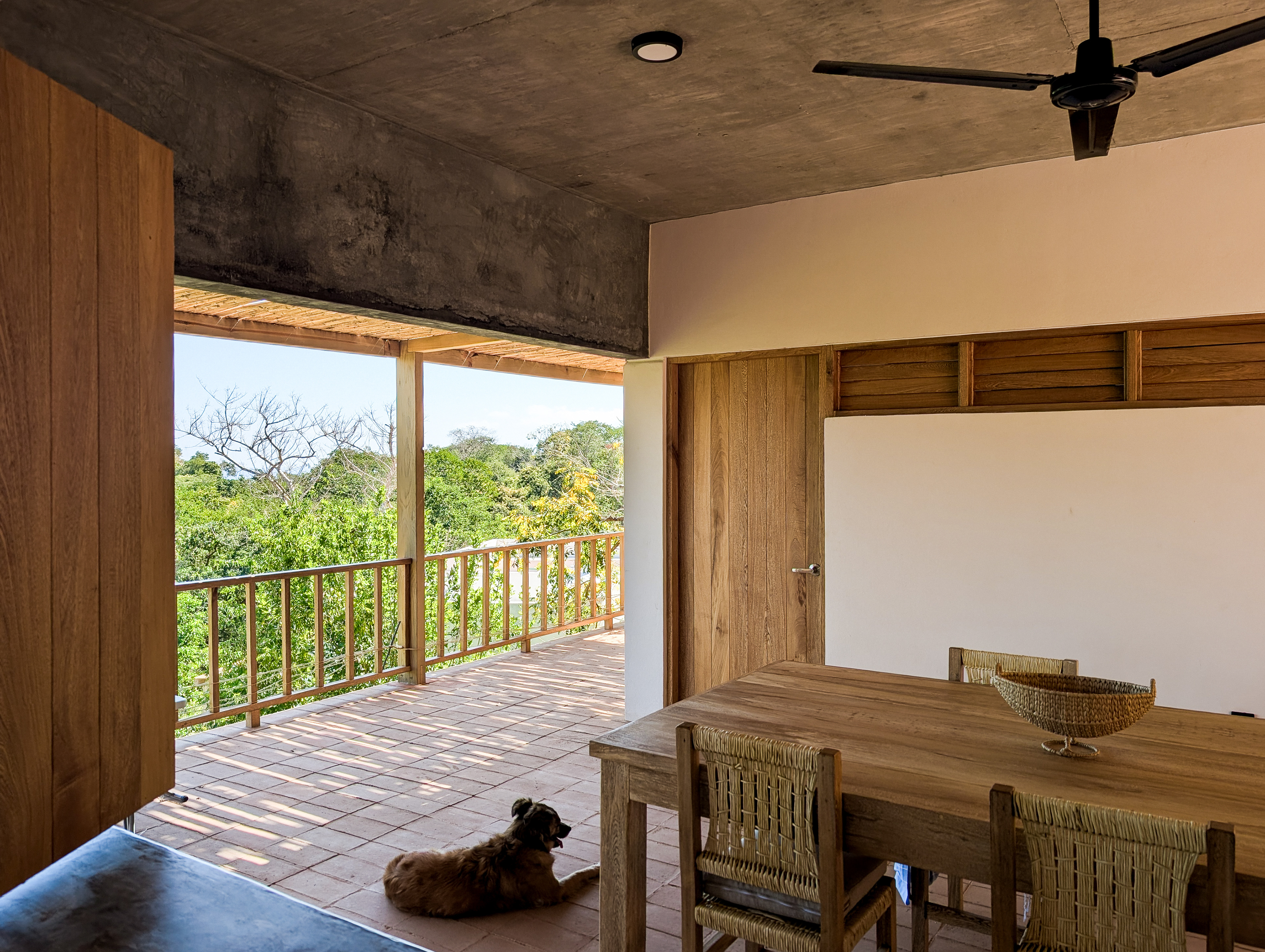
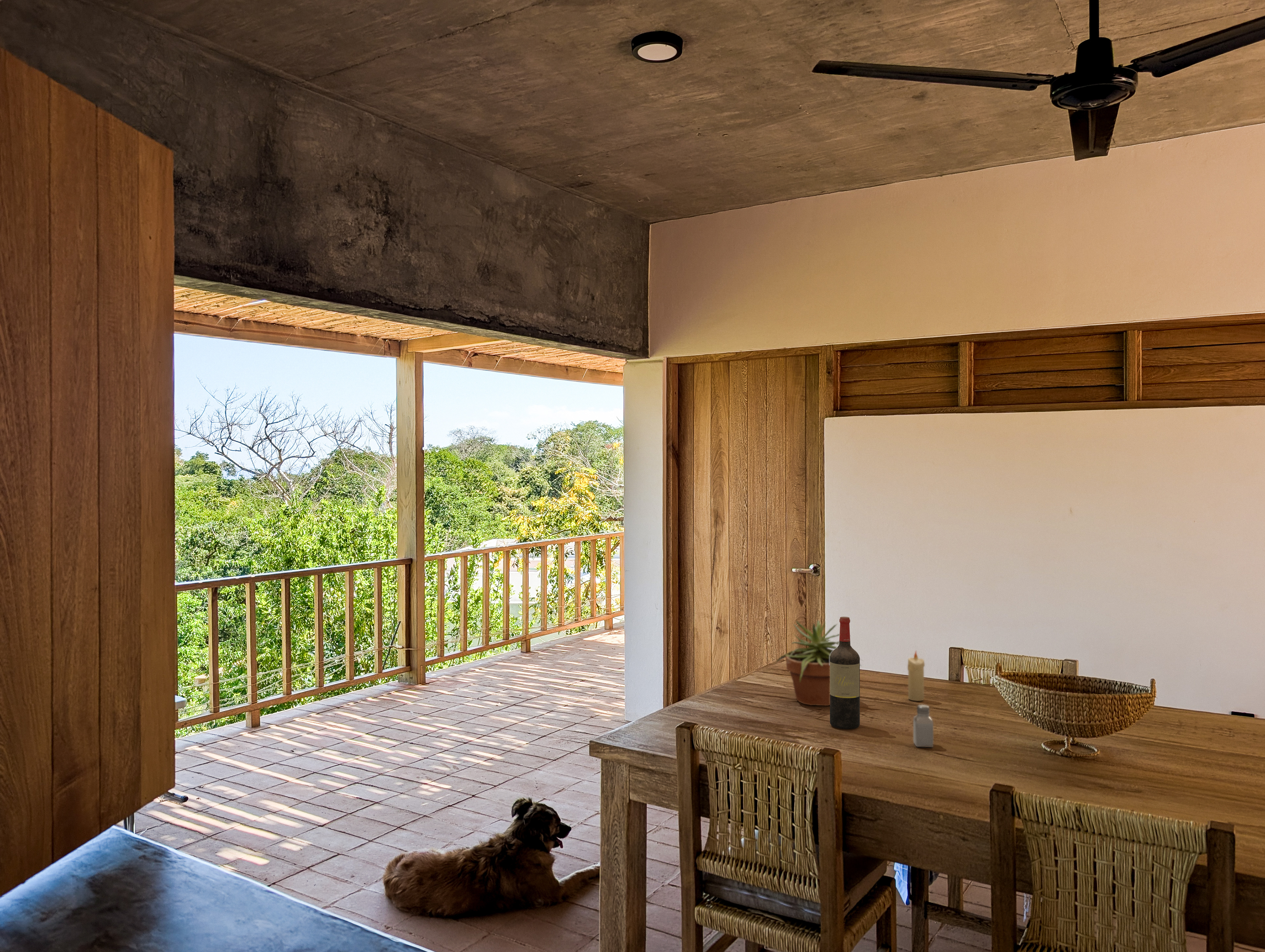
+ wine bottle (845, 671)
+ candle (916, 675)
+ saltshaker (923, 725)
+ potted plant (815, 660)
